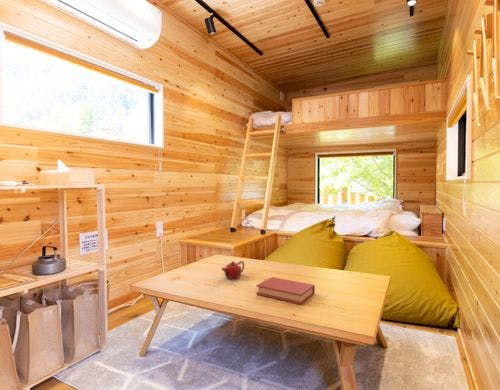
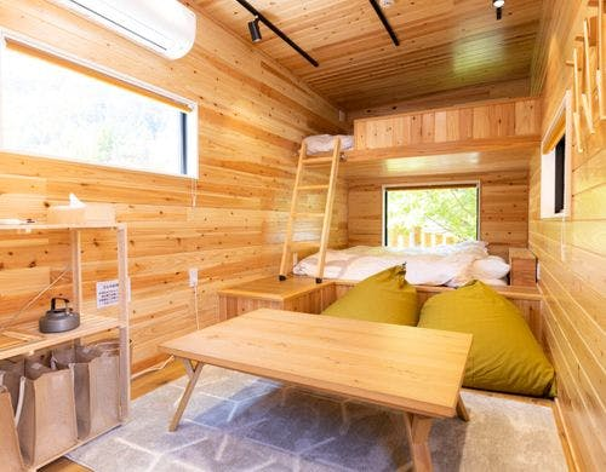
- teapot (233, 269)
- book (285, 289)
